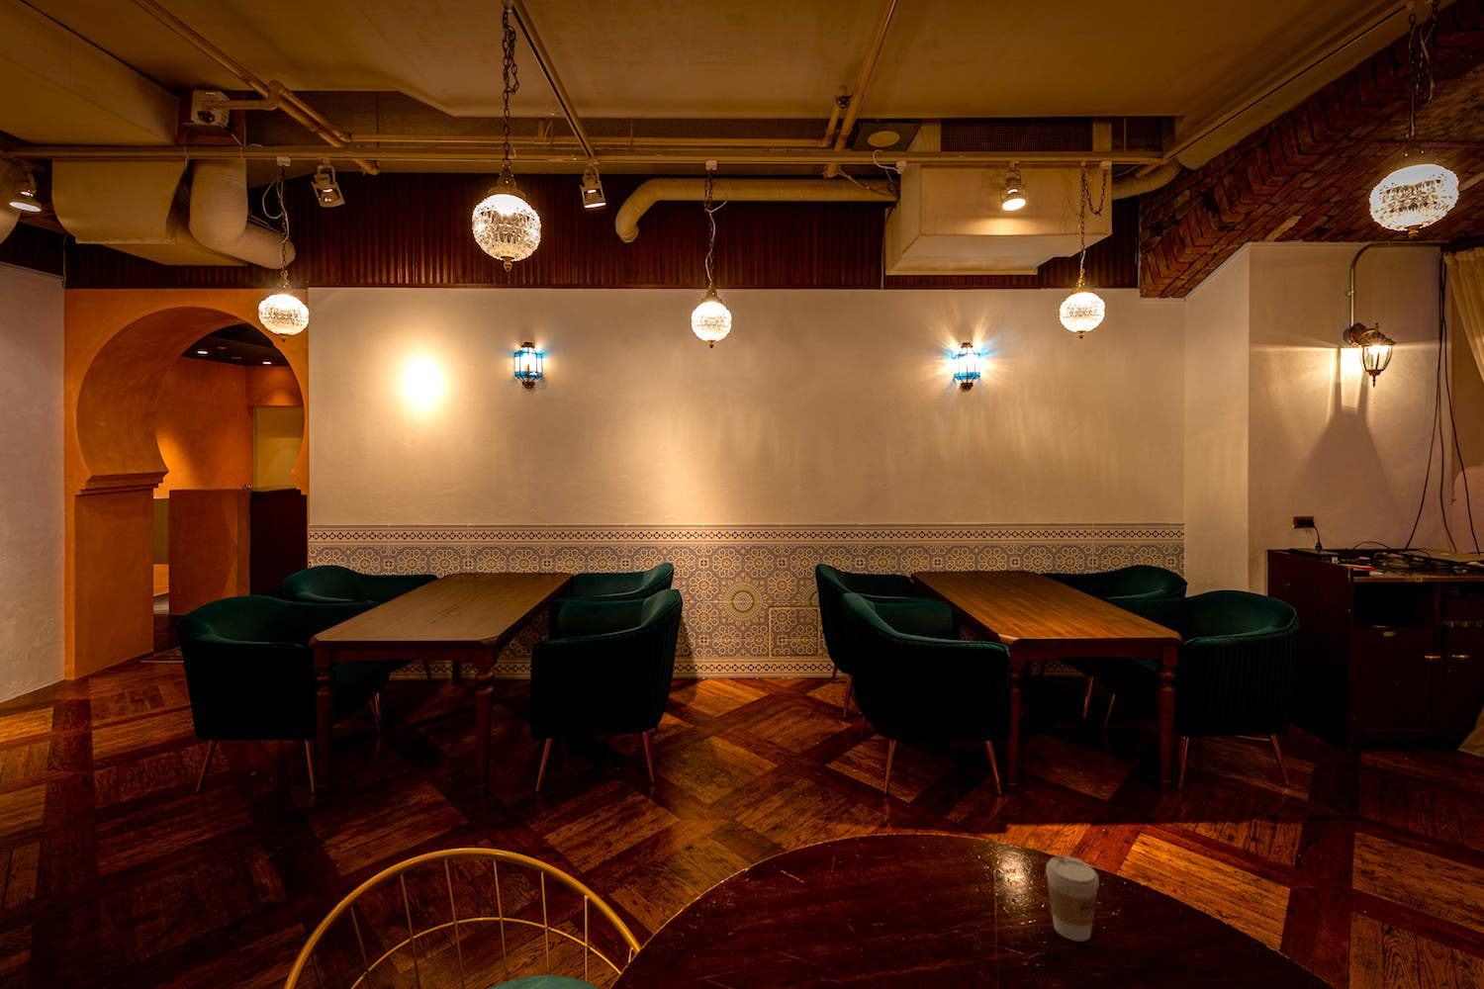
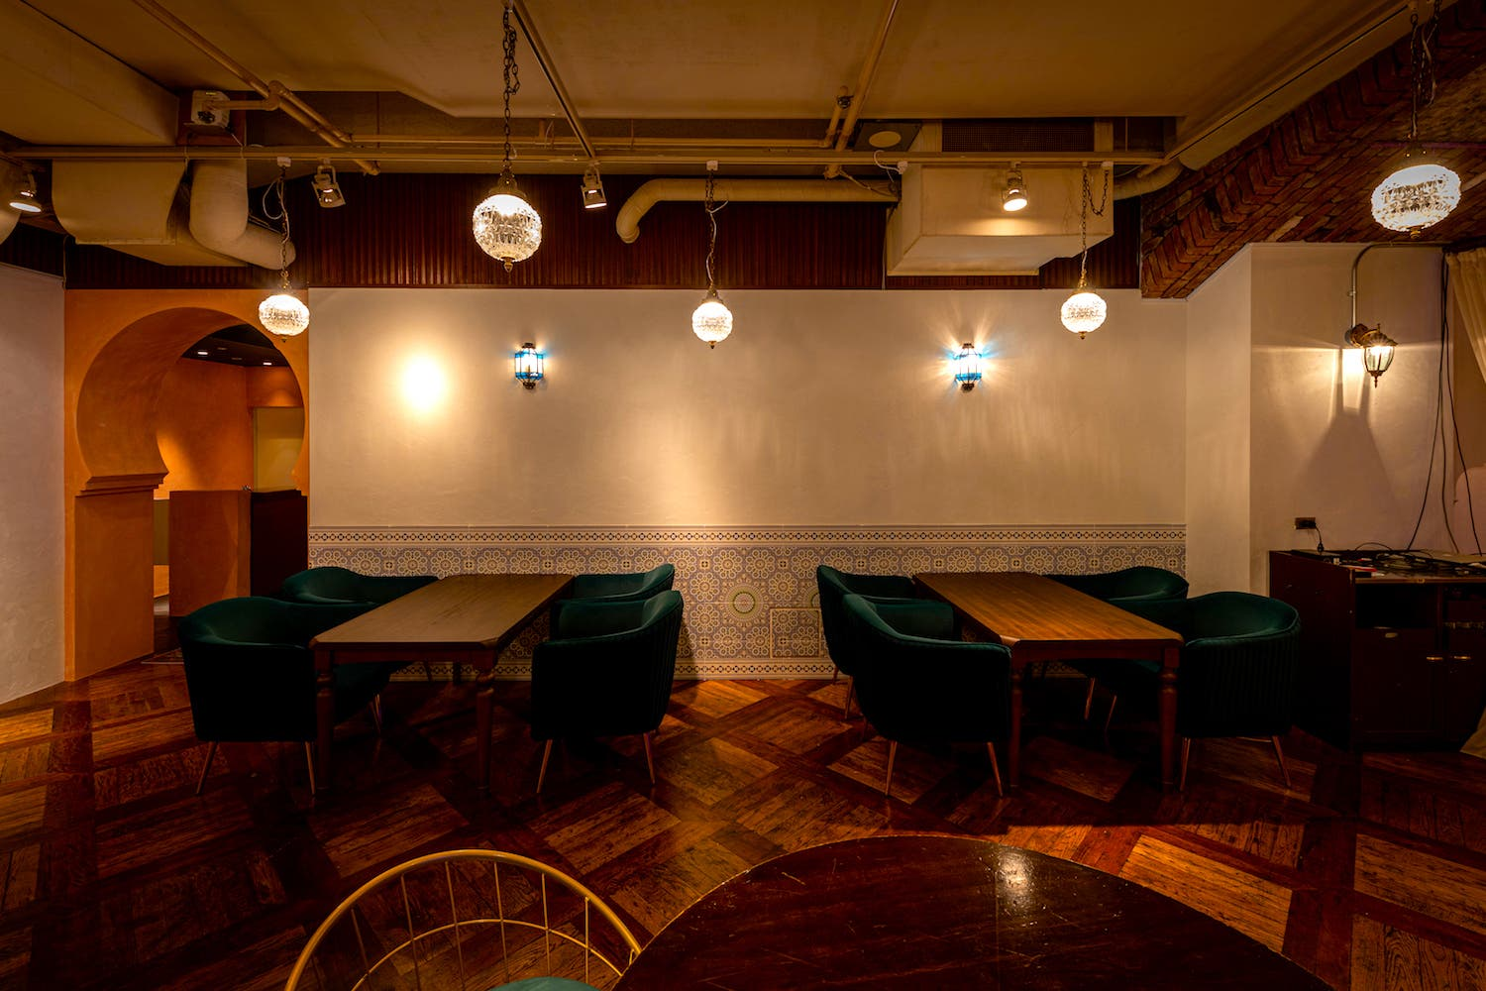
- coffee cup (1071, 898)
